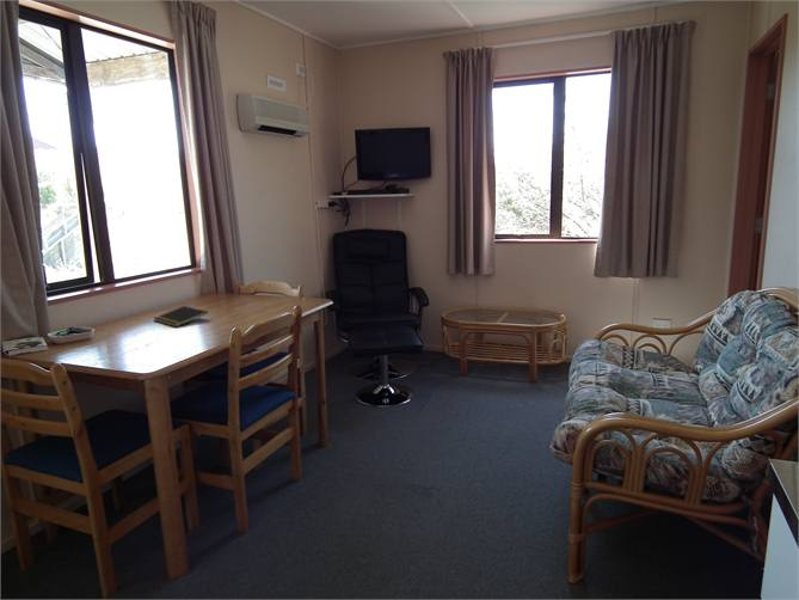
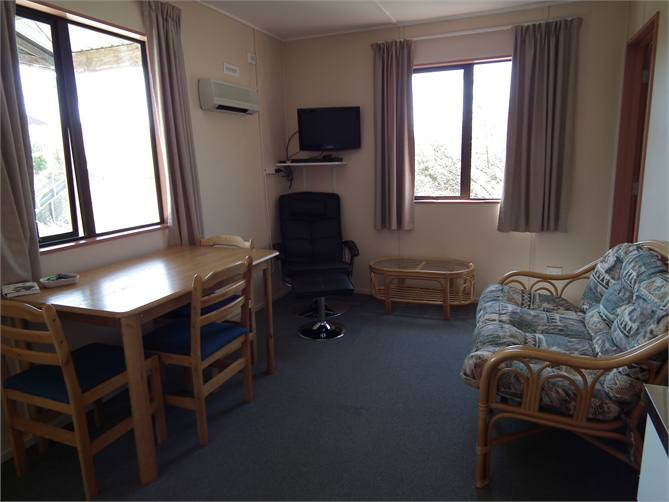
- notepad (180, 316)
